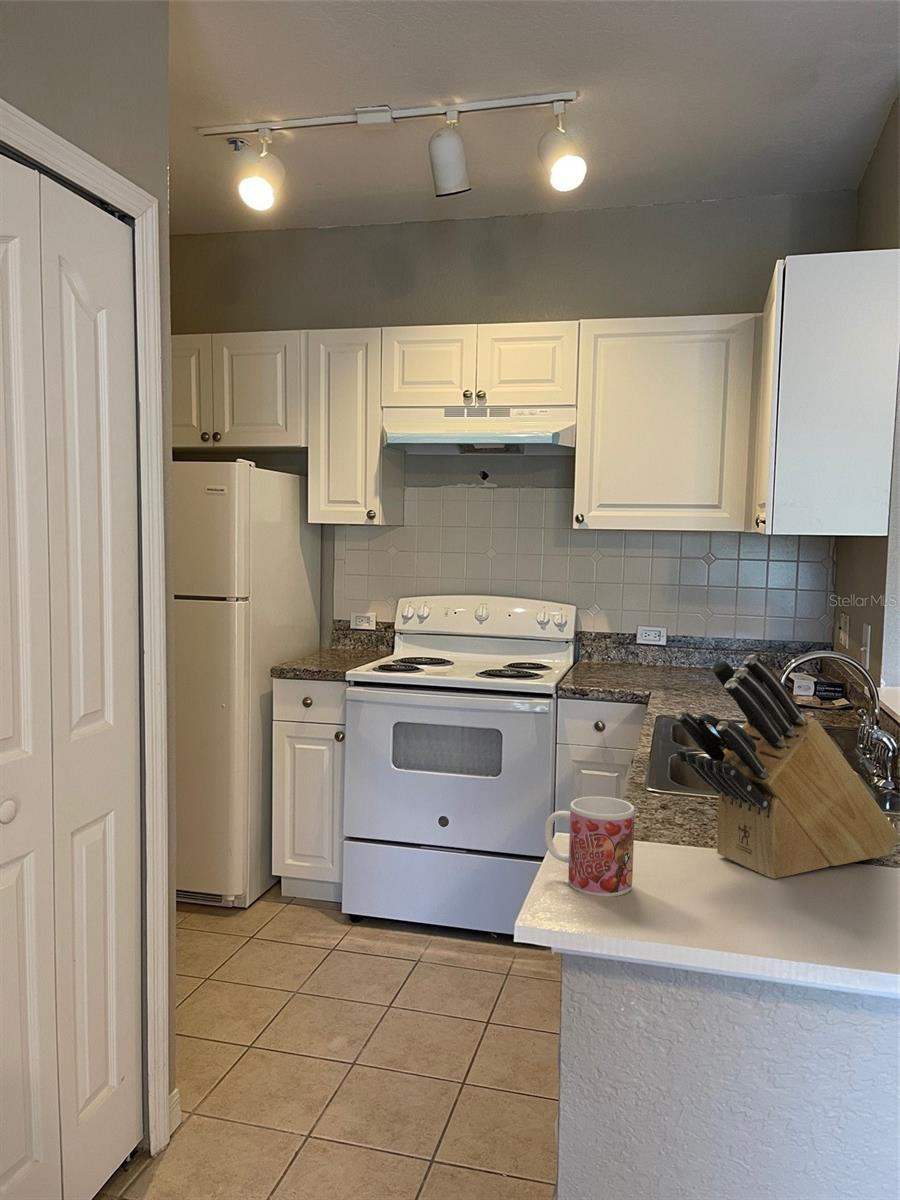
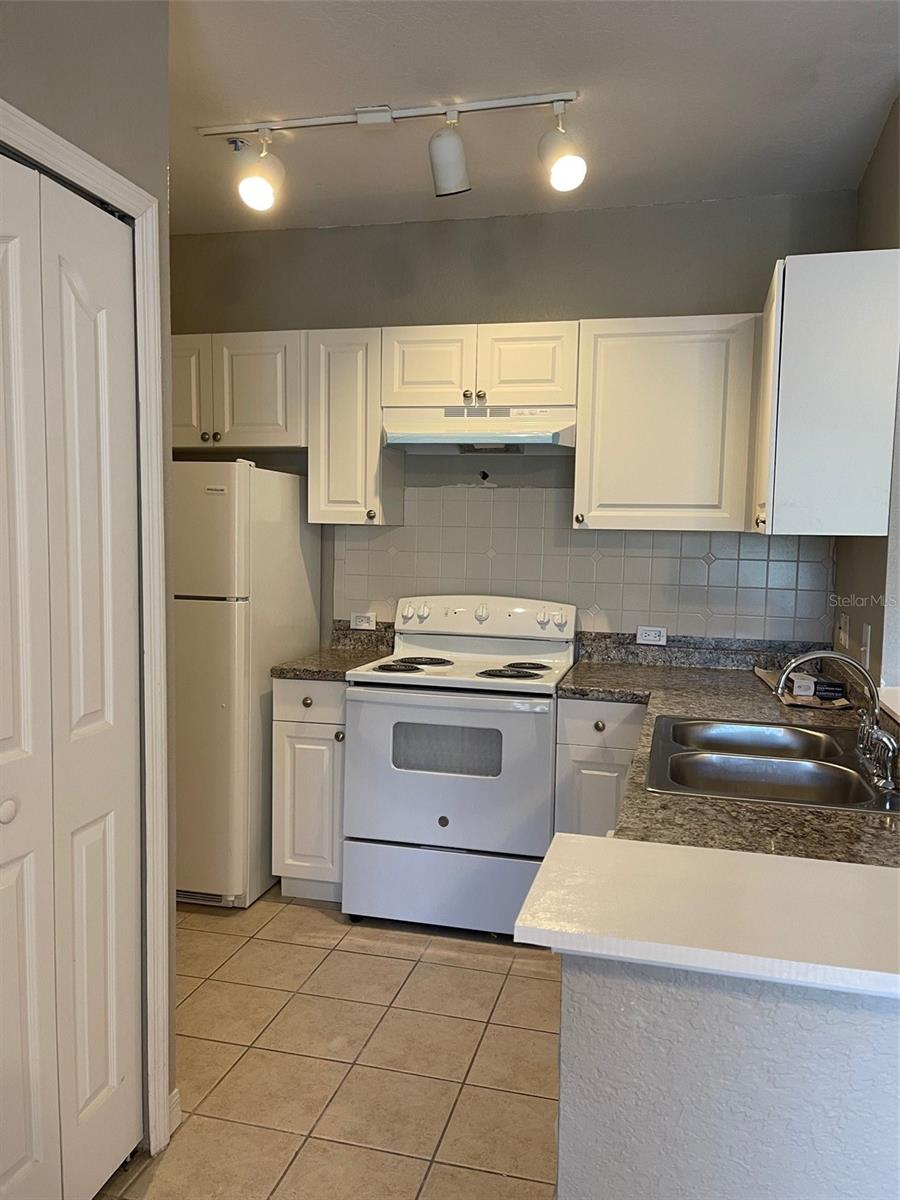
- mug (588, 841)
- knife block (789, 755)
